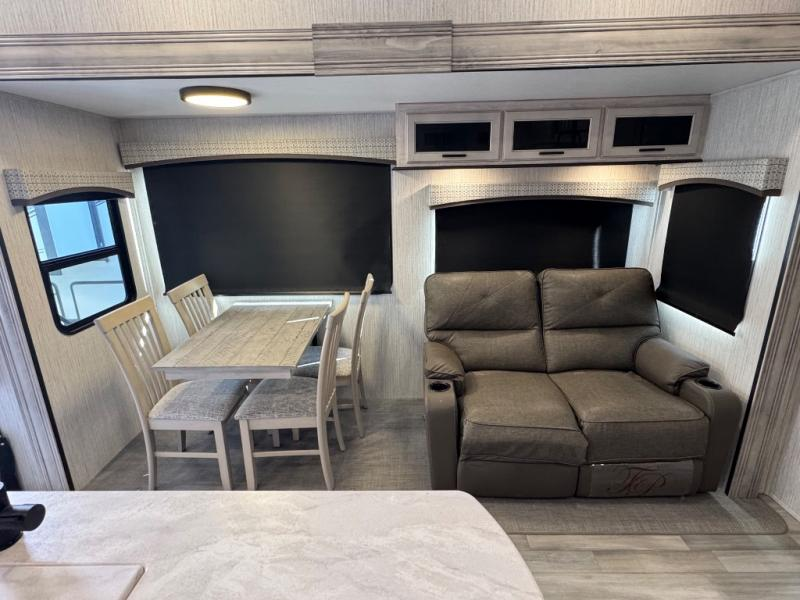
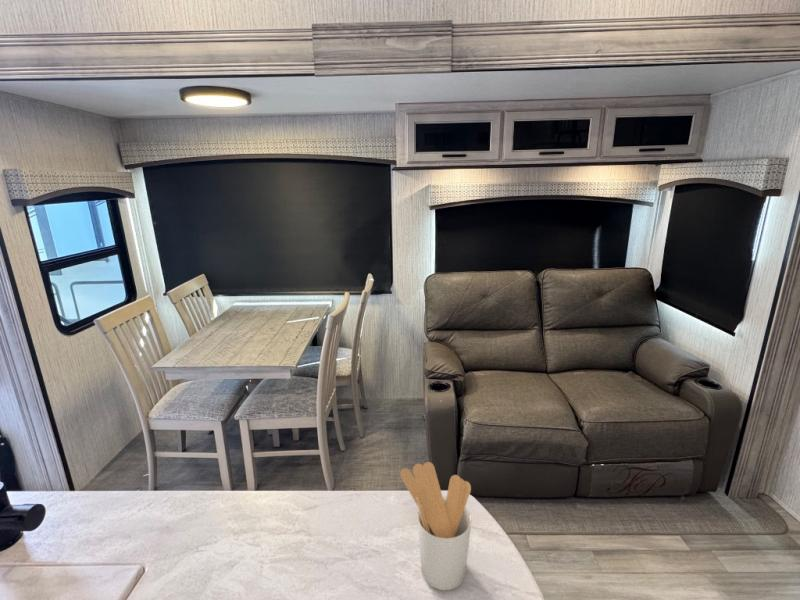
+ utensil holder (434, 521)
